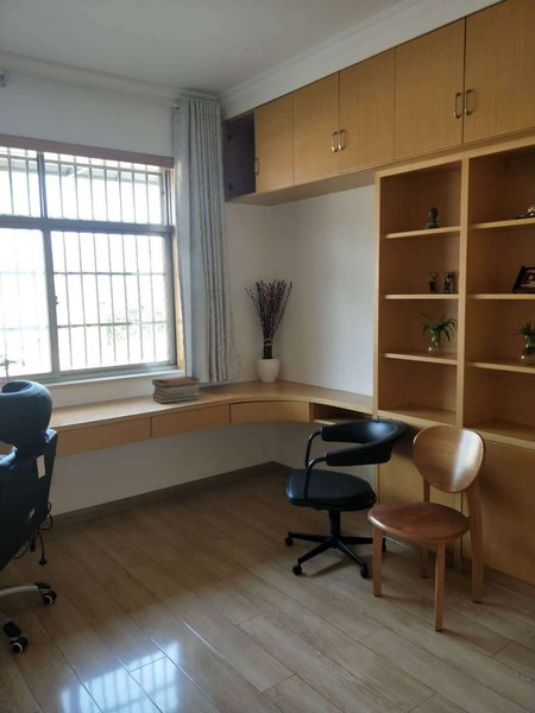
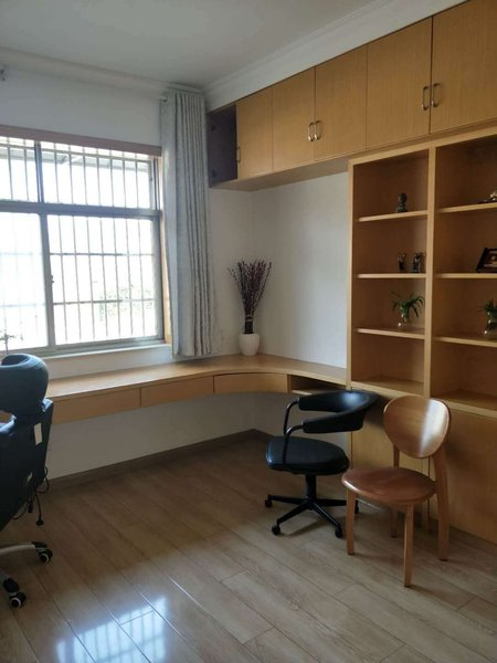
- book stack (176, 389)
